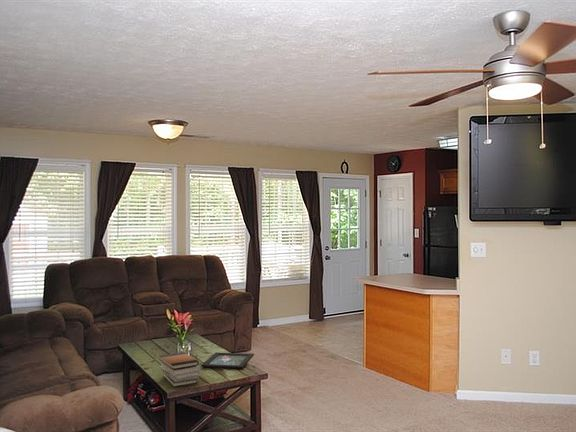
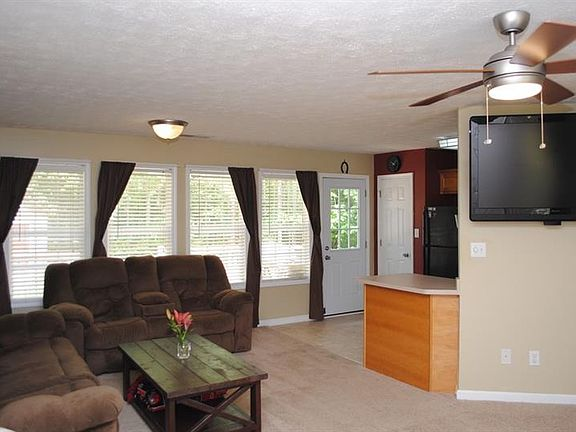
- book stack (179, 369)
- decorative tray (228, 360)
